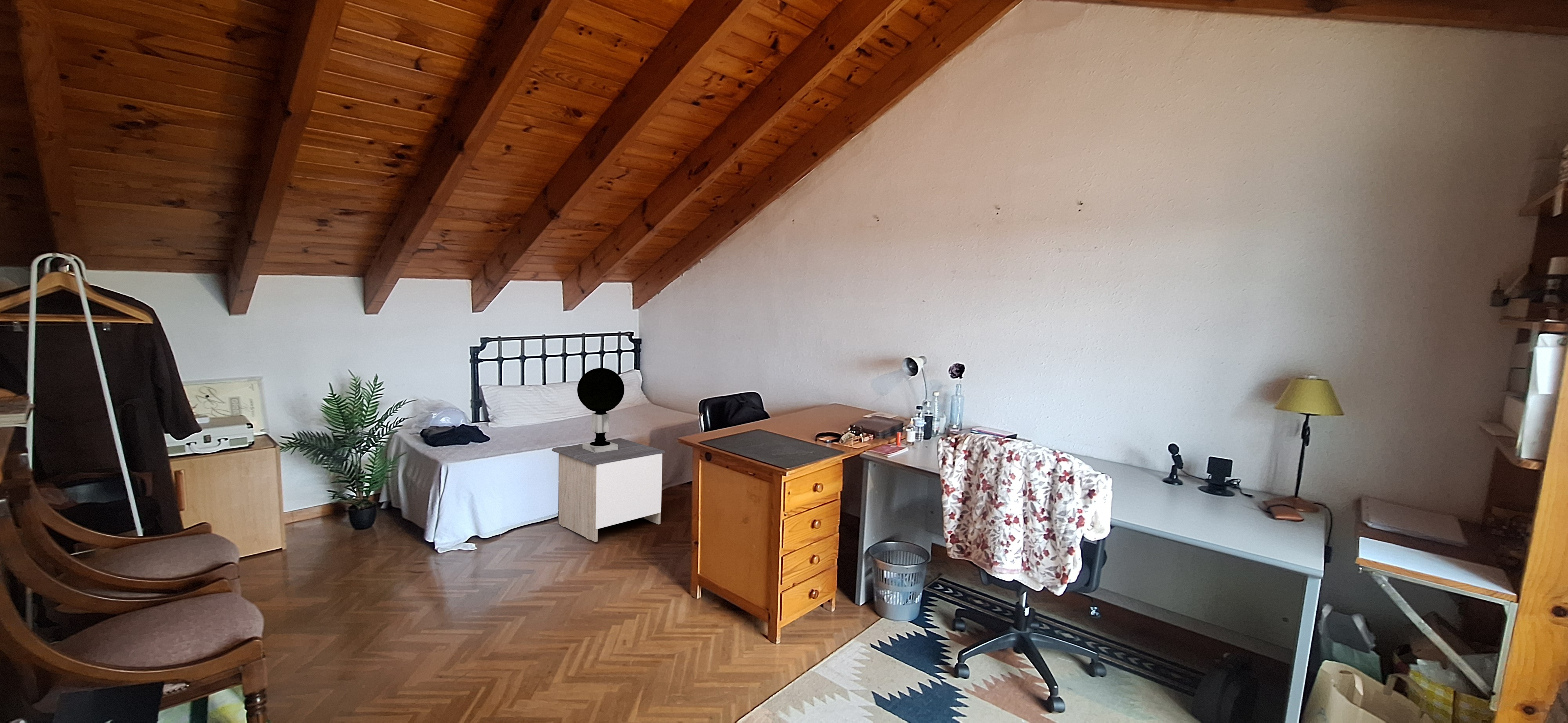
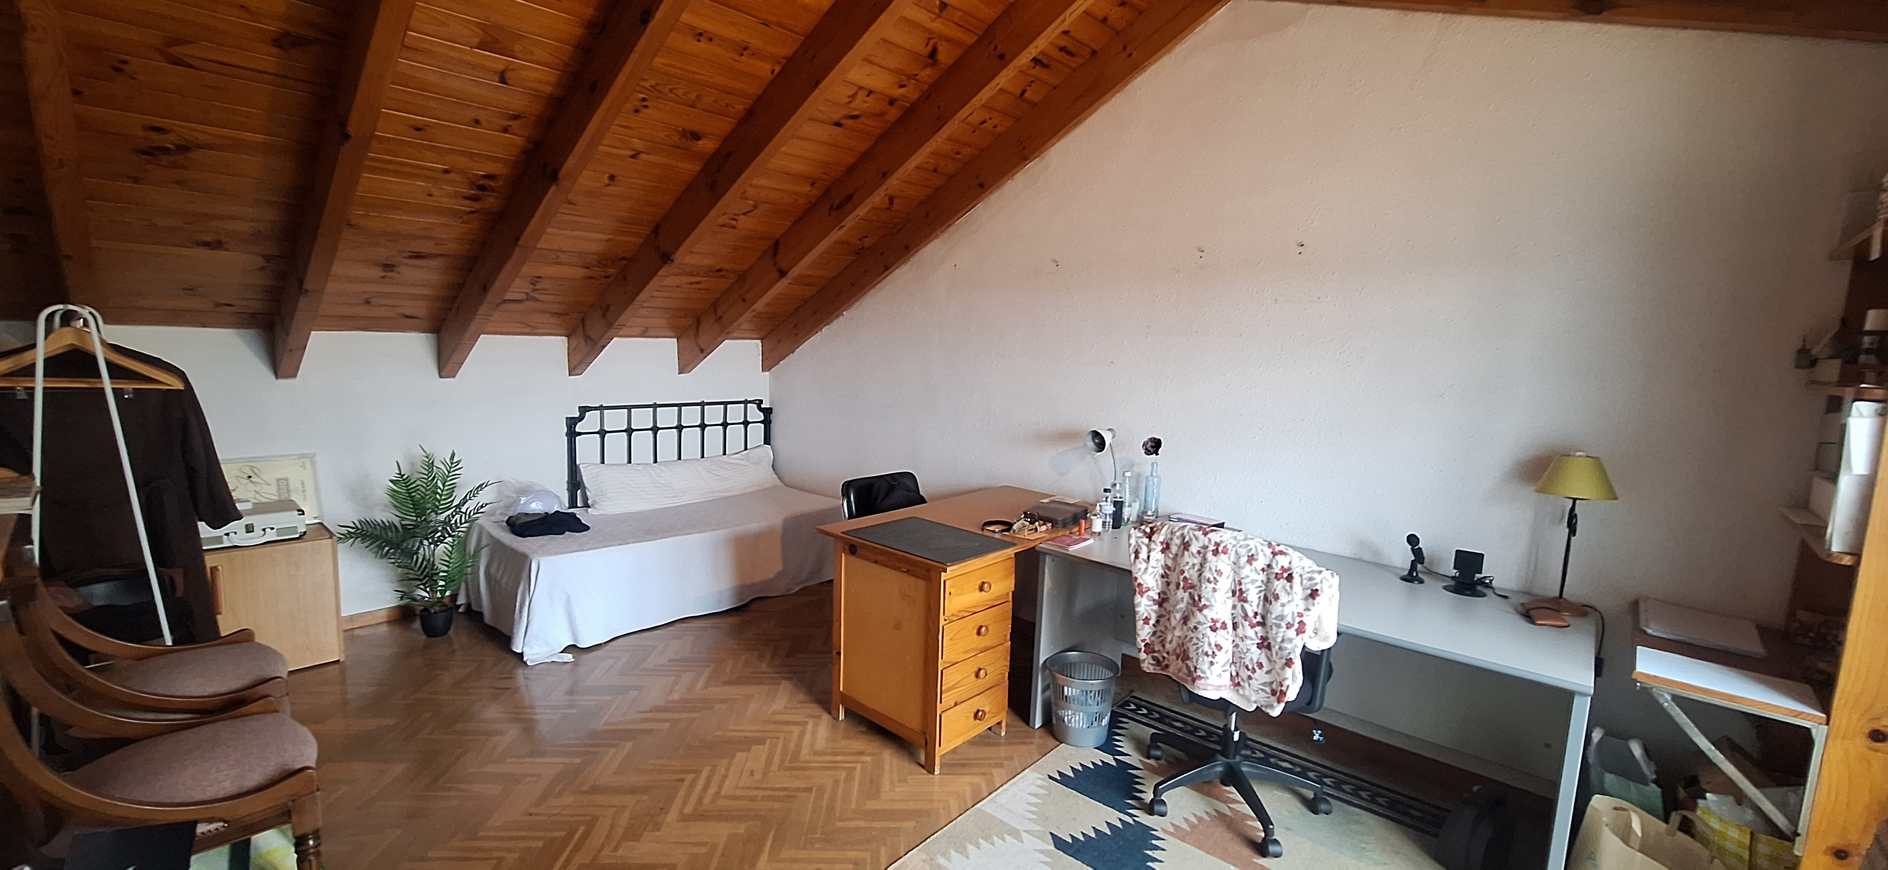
- table lamp (601, 408)
- nightstand (608, 486)
